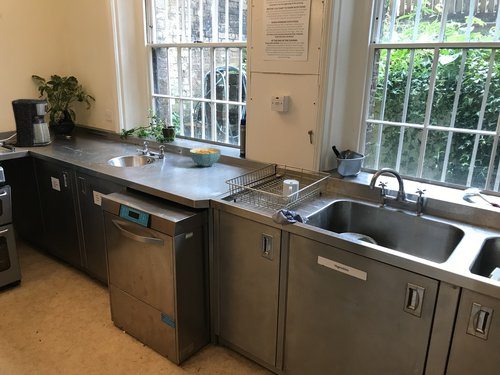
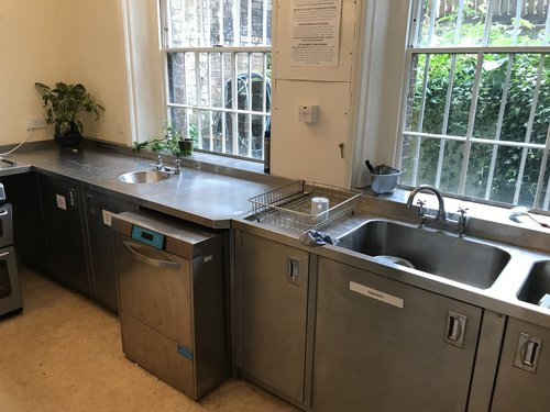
- cereal bowl (205, 158)
- coffee maker (27, 121)
